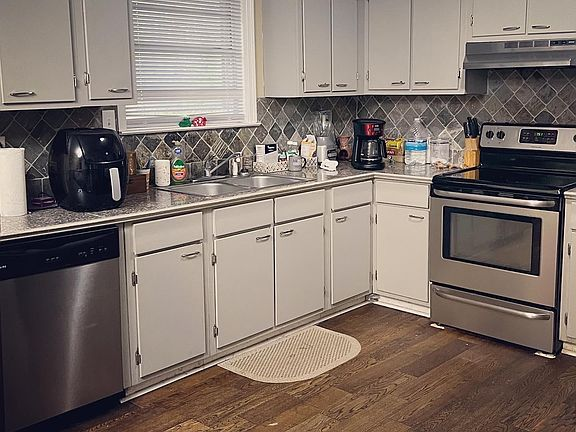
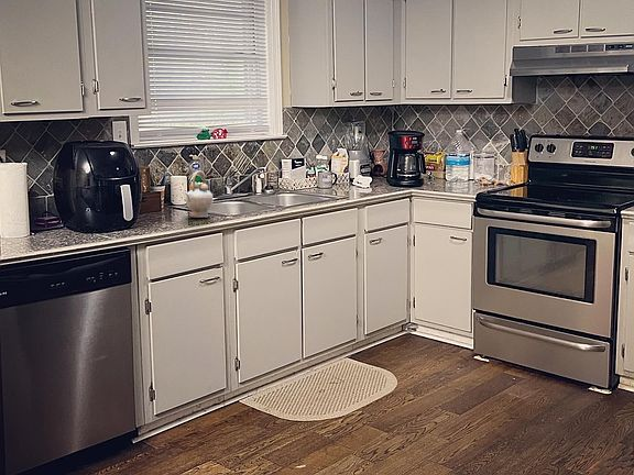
+ teapot (196, 194)
